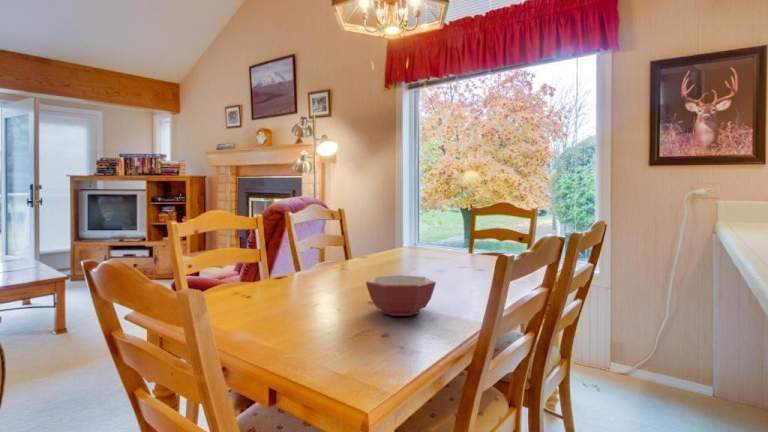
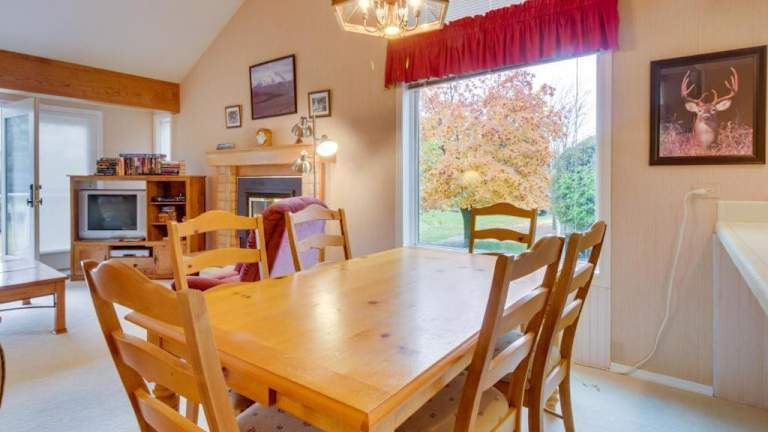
- bowl (402, 296)
